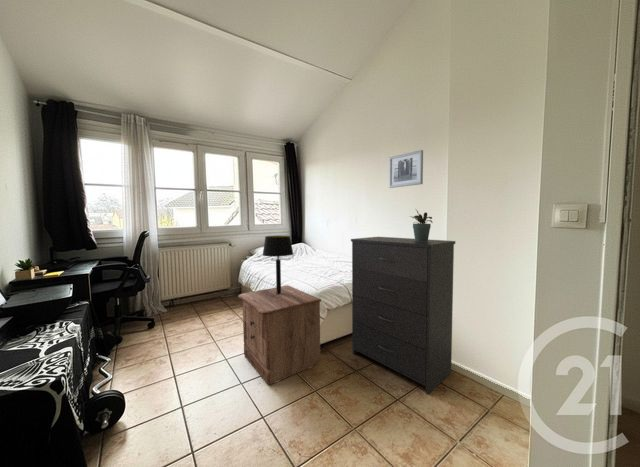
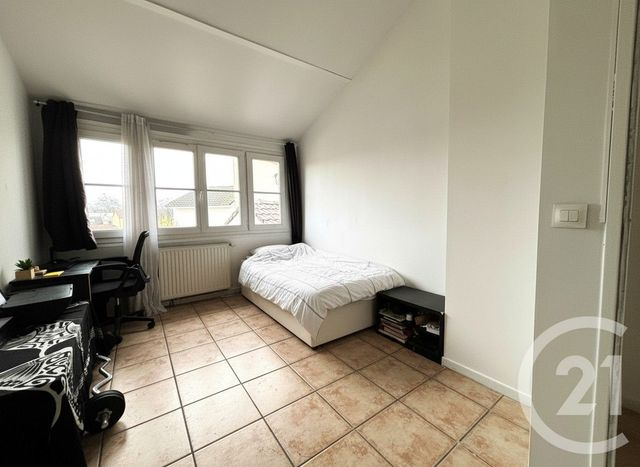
- potted plant (419, 224)
- nightstand (278, 328)
- table lamp (278, 265)
- dresser (398, 302)
- wall art (405, 170)
